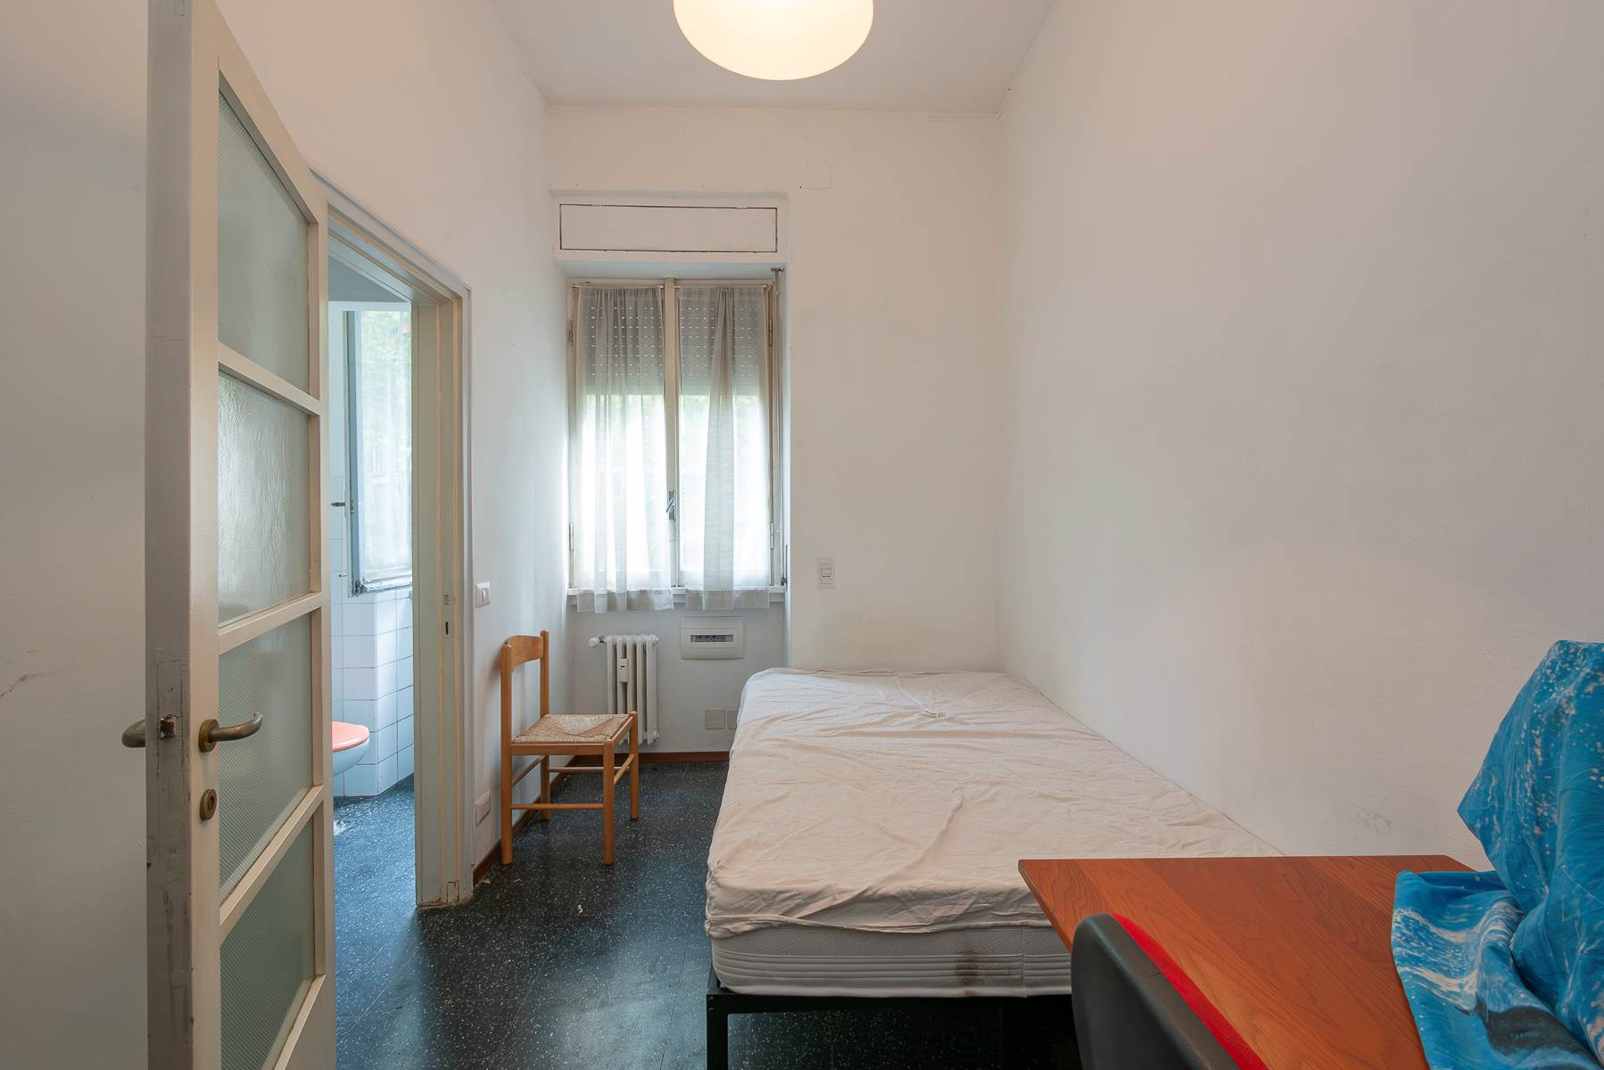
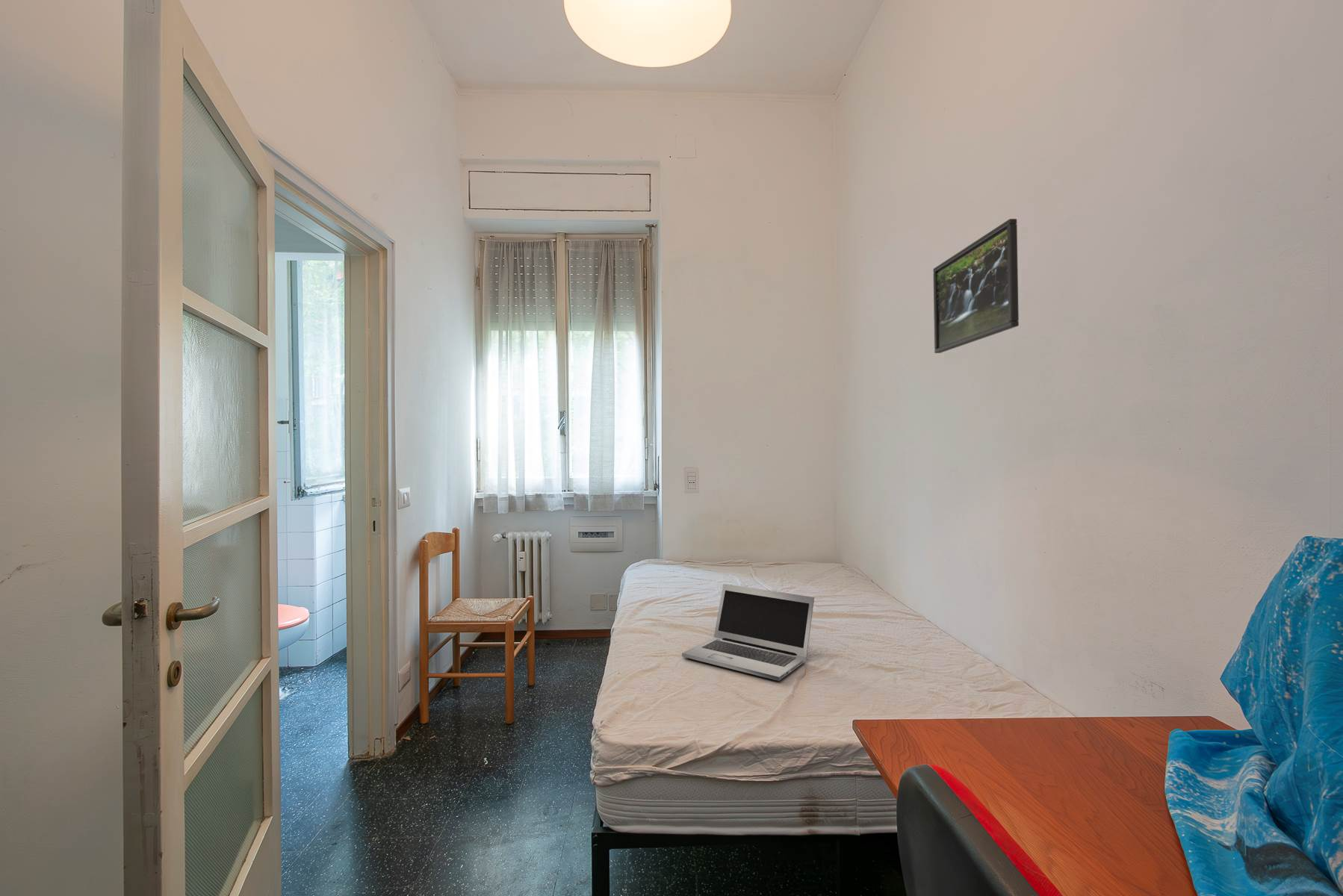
+ laptop (748, 627)
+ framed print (970, 293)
